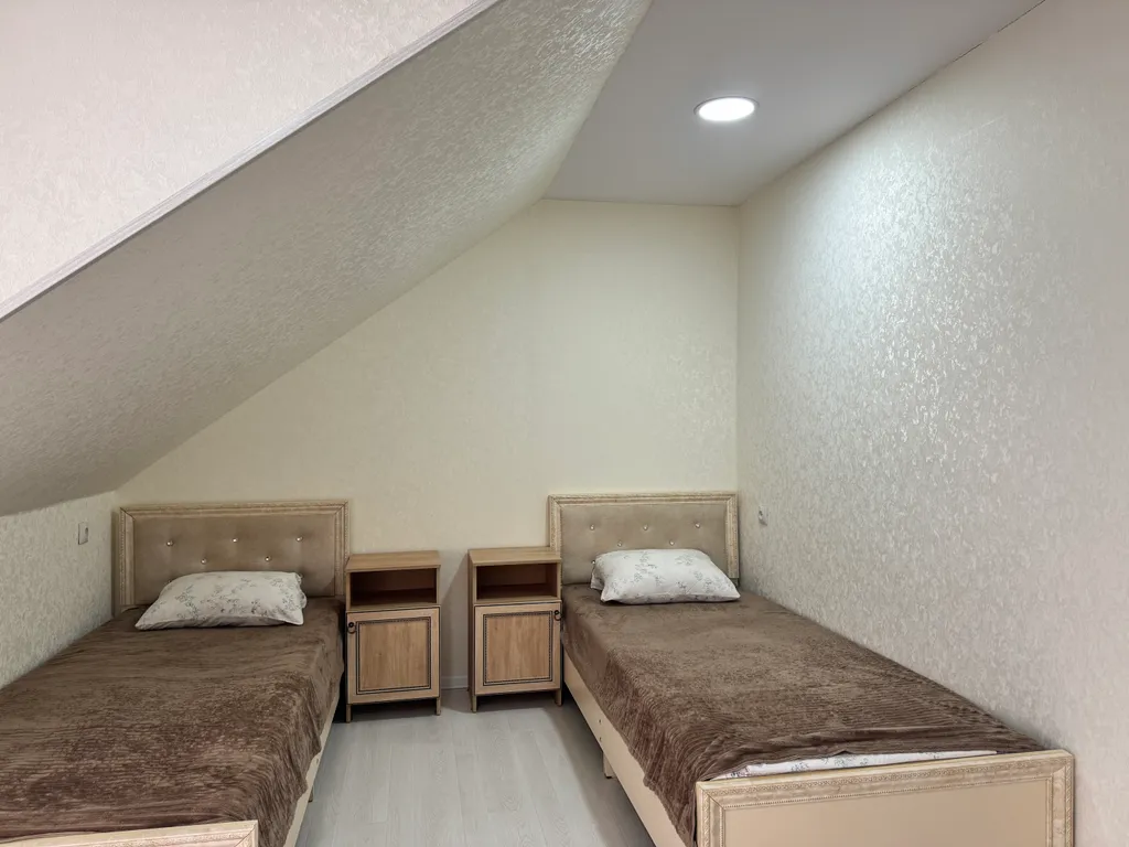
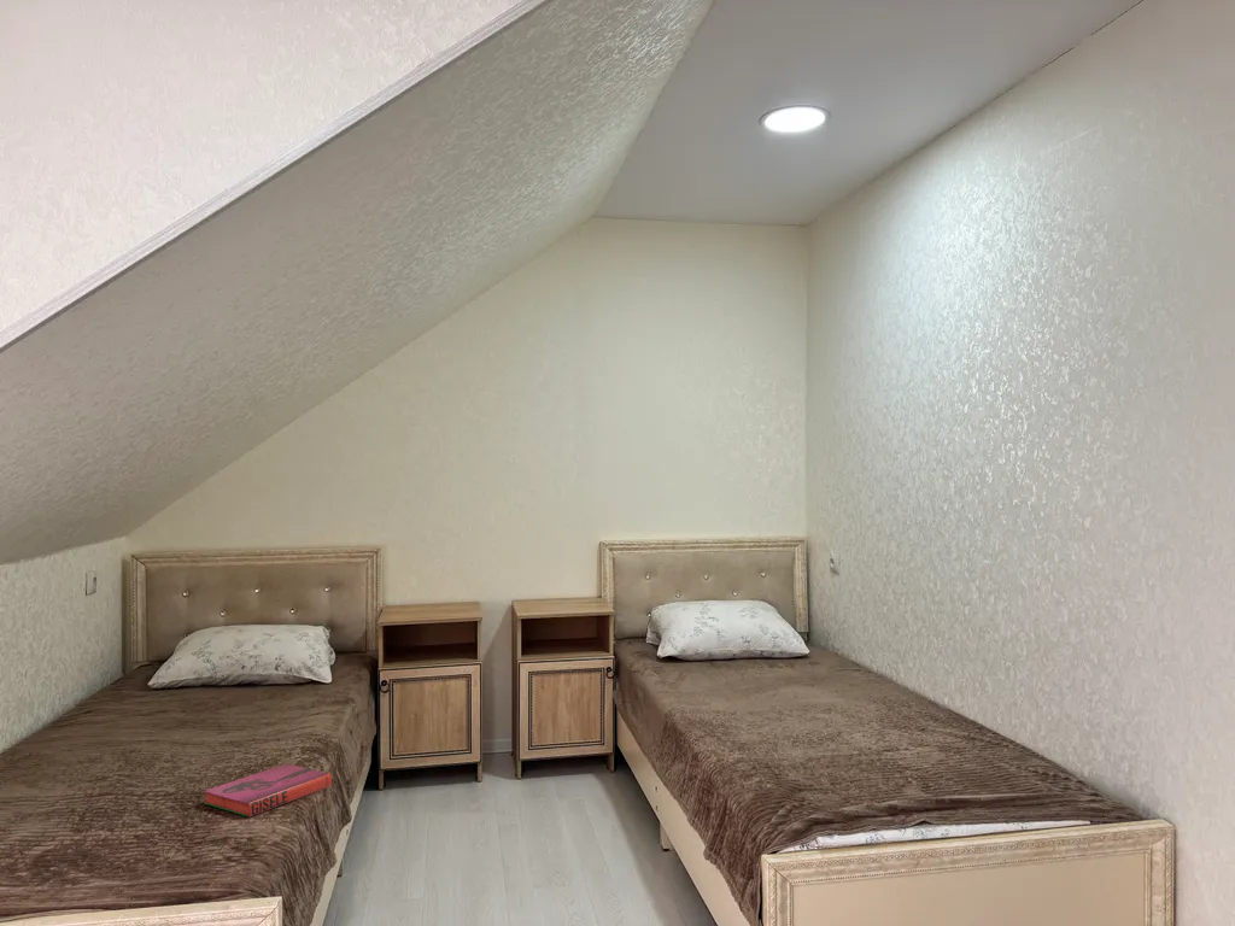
+ hardback book (269, 787)
